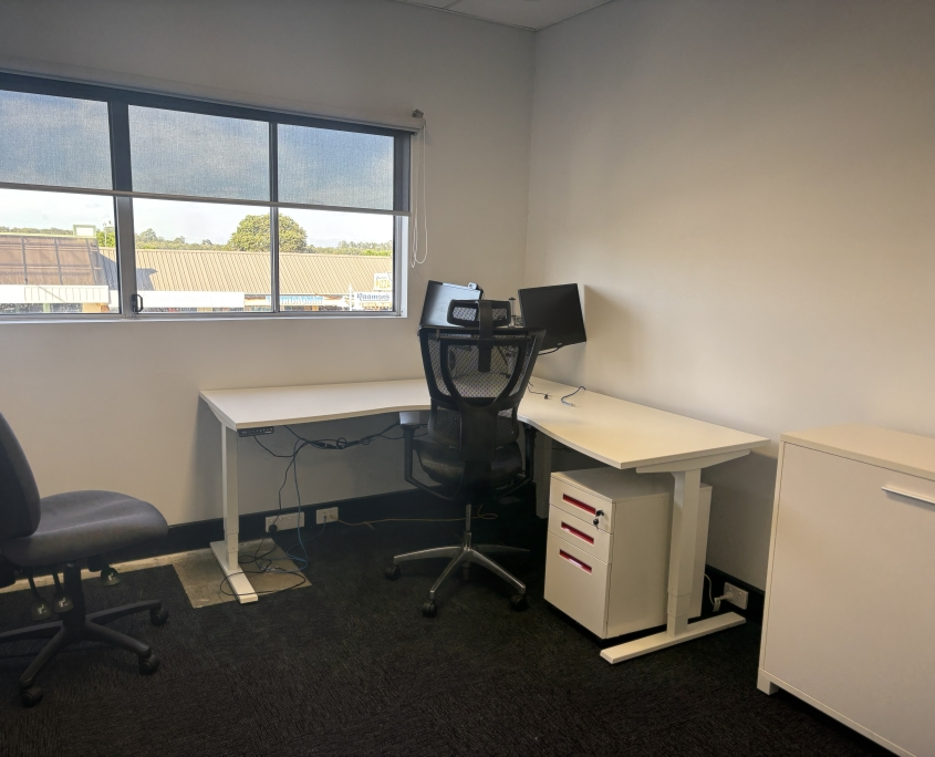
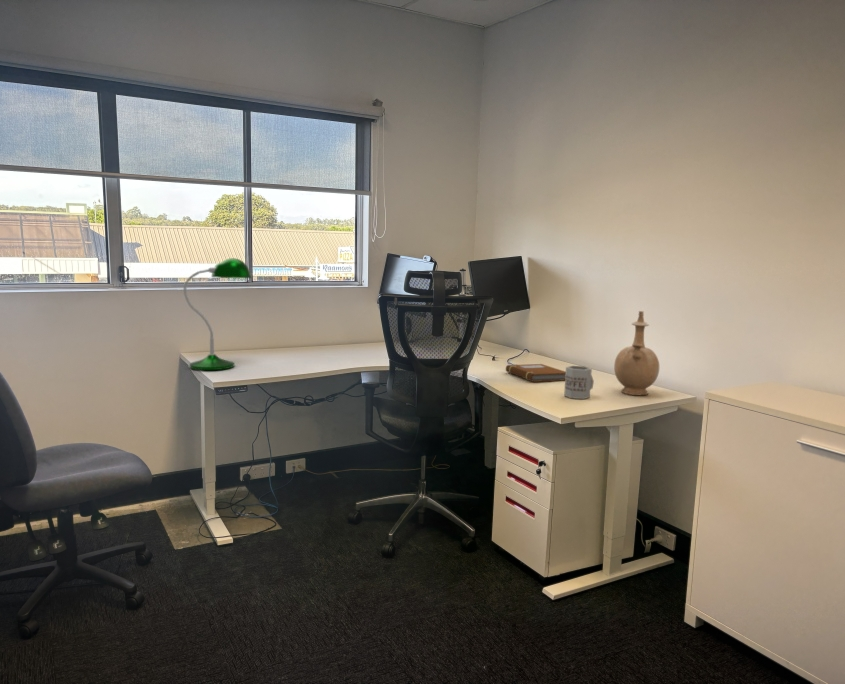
+ desk lamp (206, 319)
+ notebook (535, 372)
+ vase (637, 352)
+ mug (578, 381)
